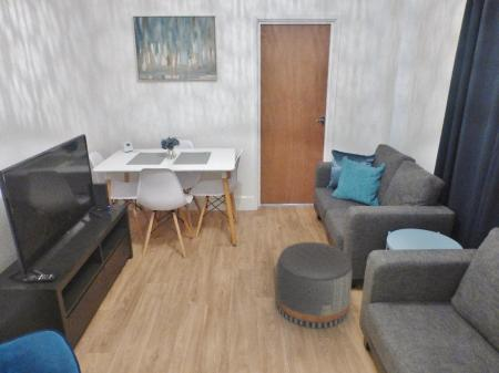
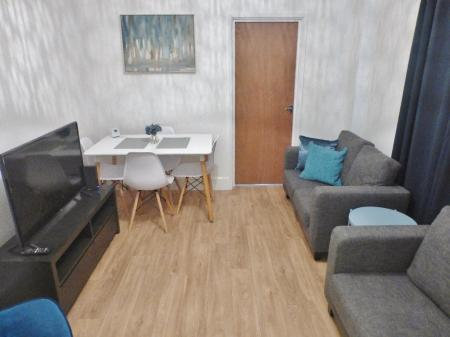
- pouf (313, 278)
